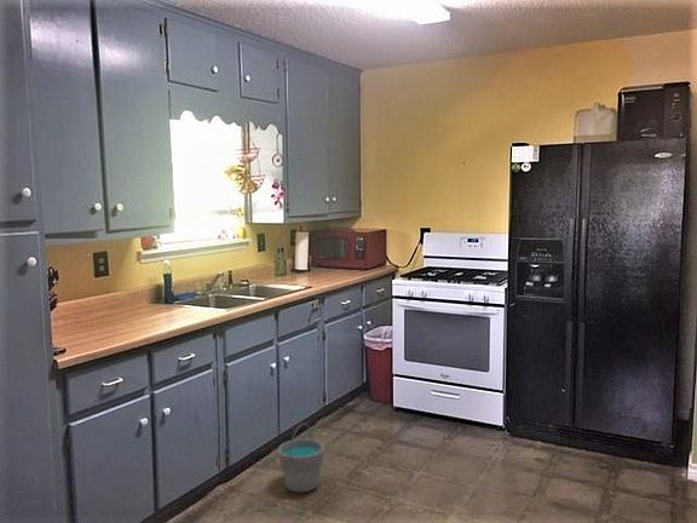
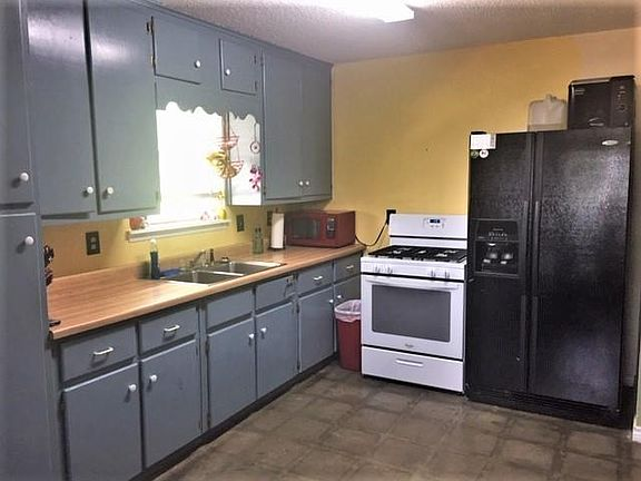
- bucket (300, 454)
